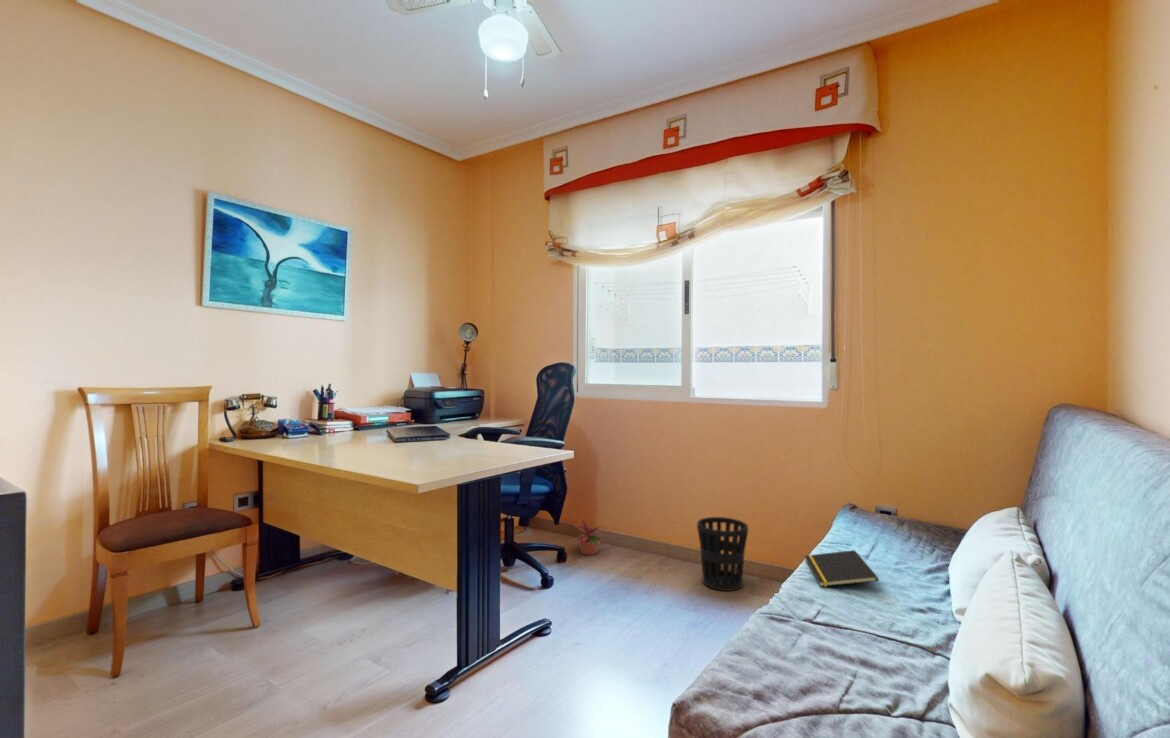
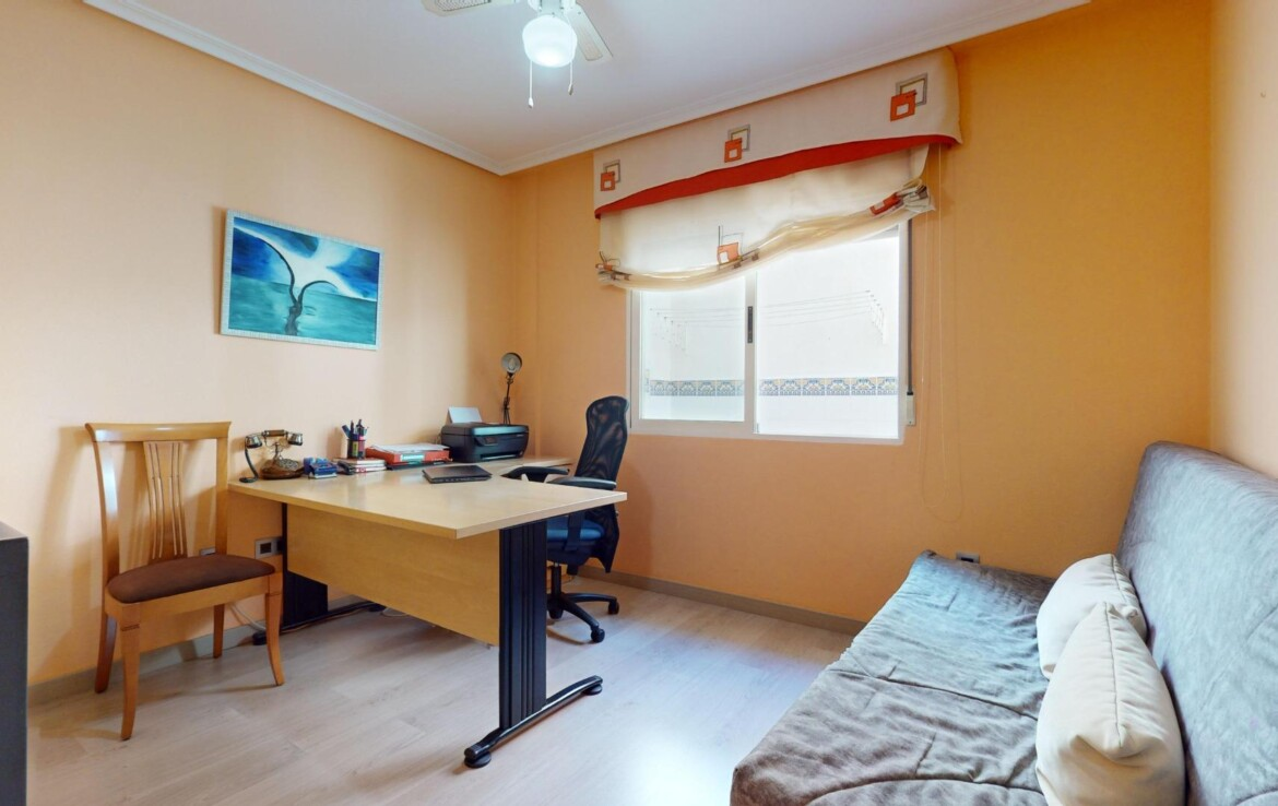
- notepad (838, 567)
- potted plant (588, 534)
- wastebasket (721, 553)
